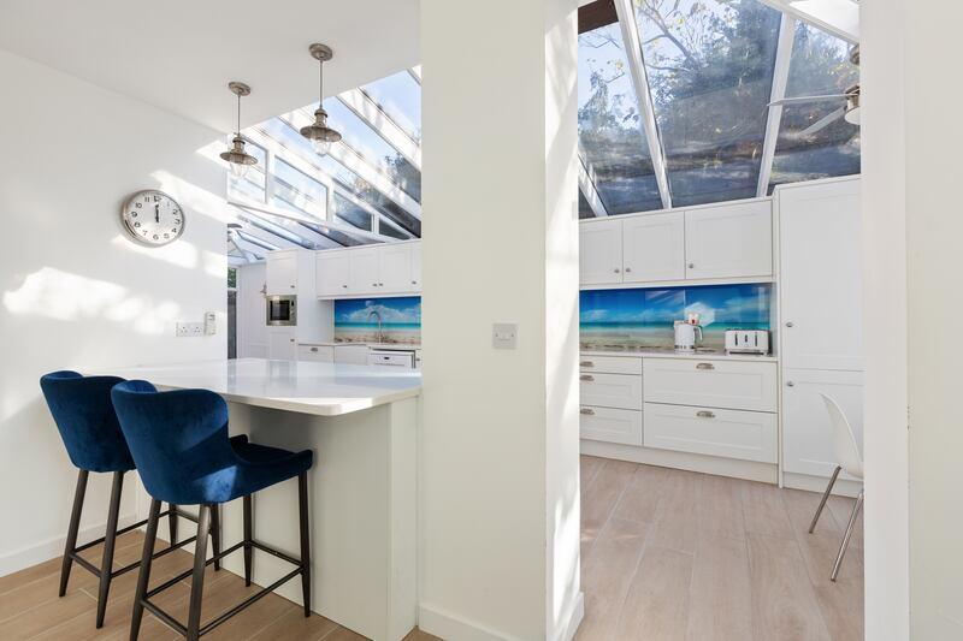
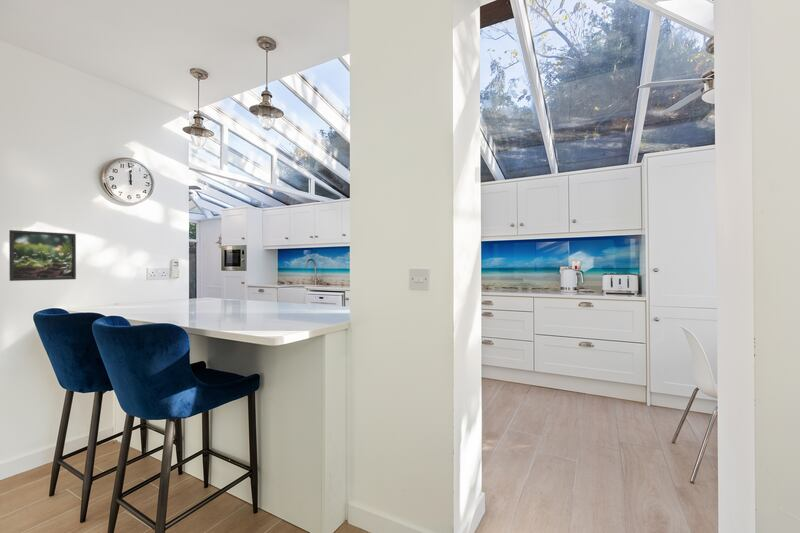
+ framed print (44, 256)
